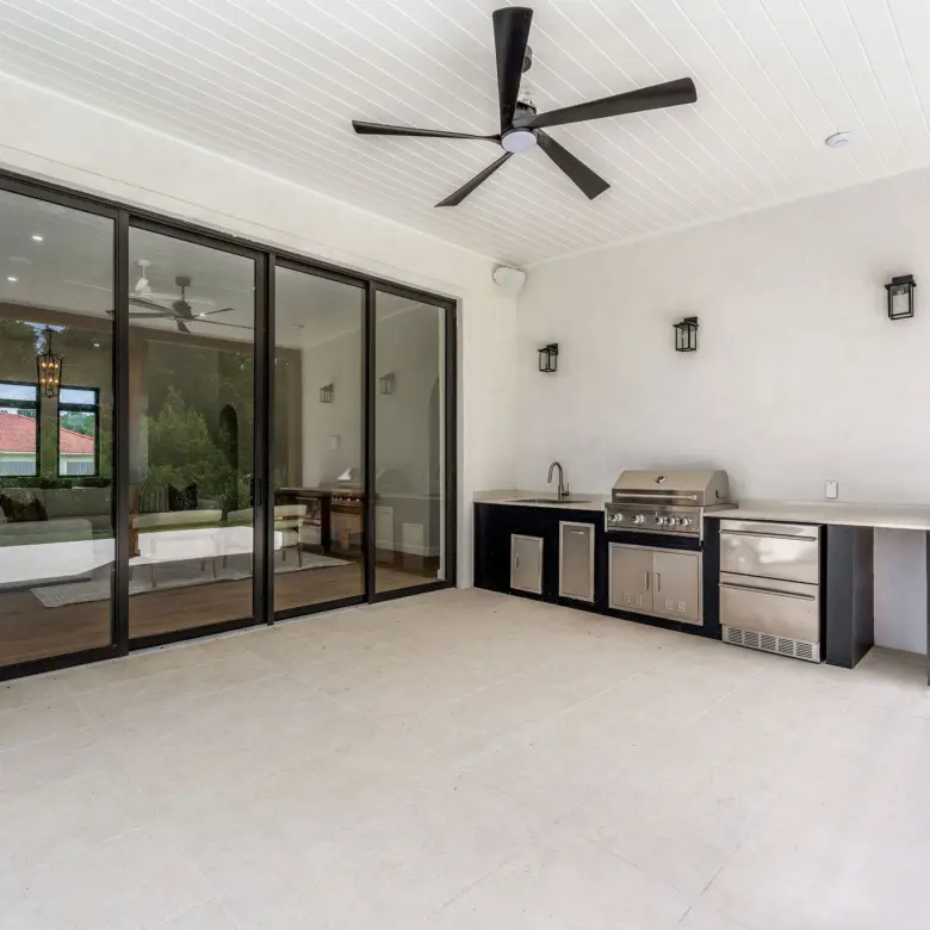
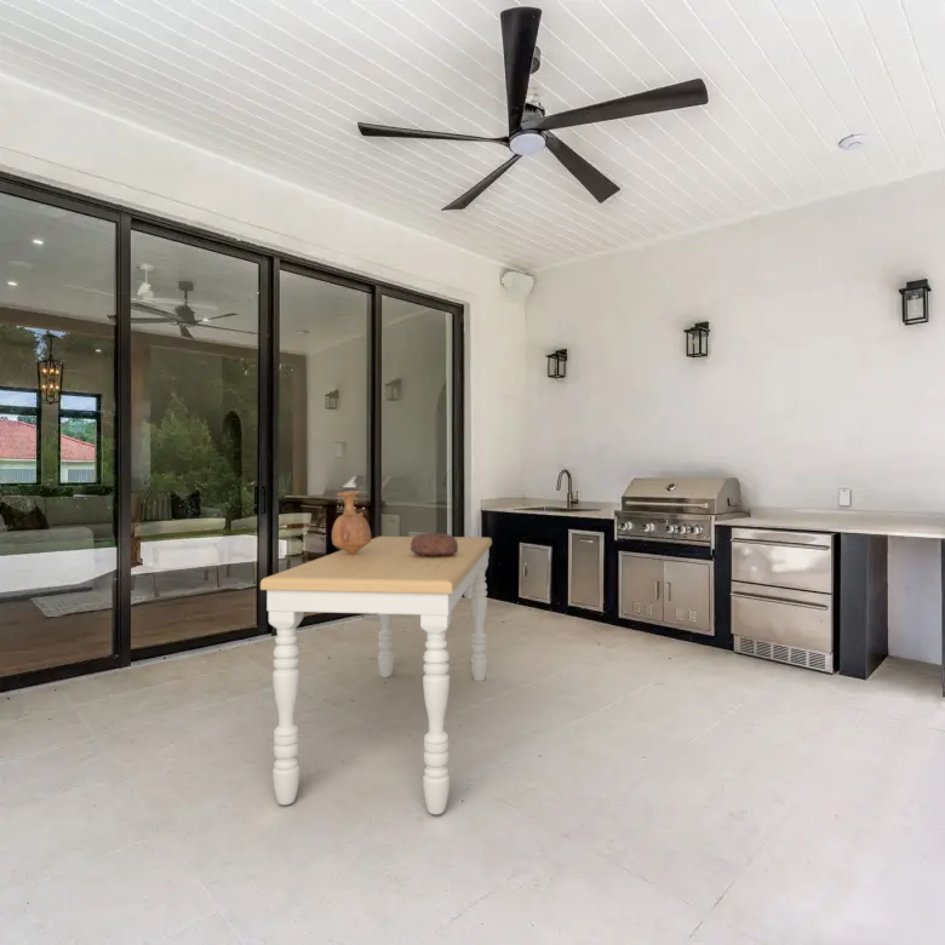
+ decorative bowl (434, 543)
+ dining table (393, 638)
+ vase (351, 522)
